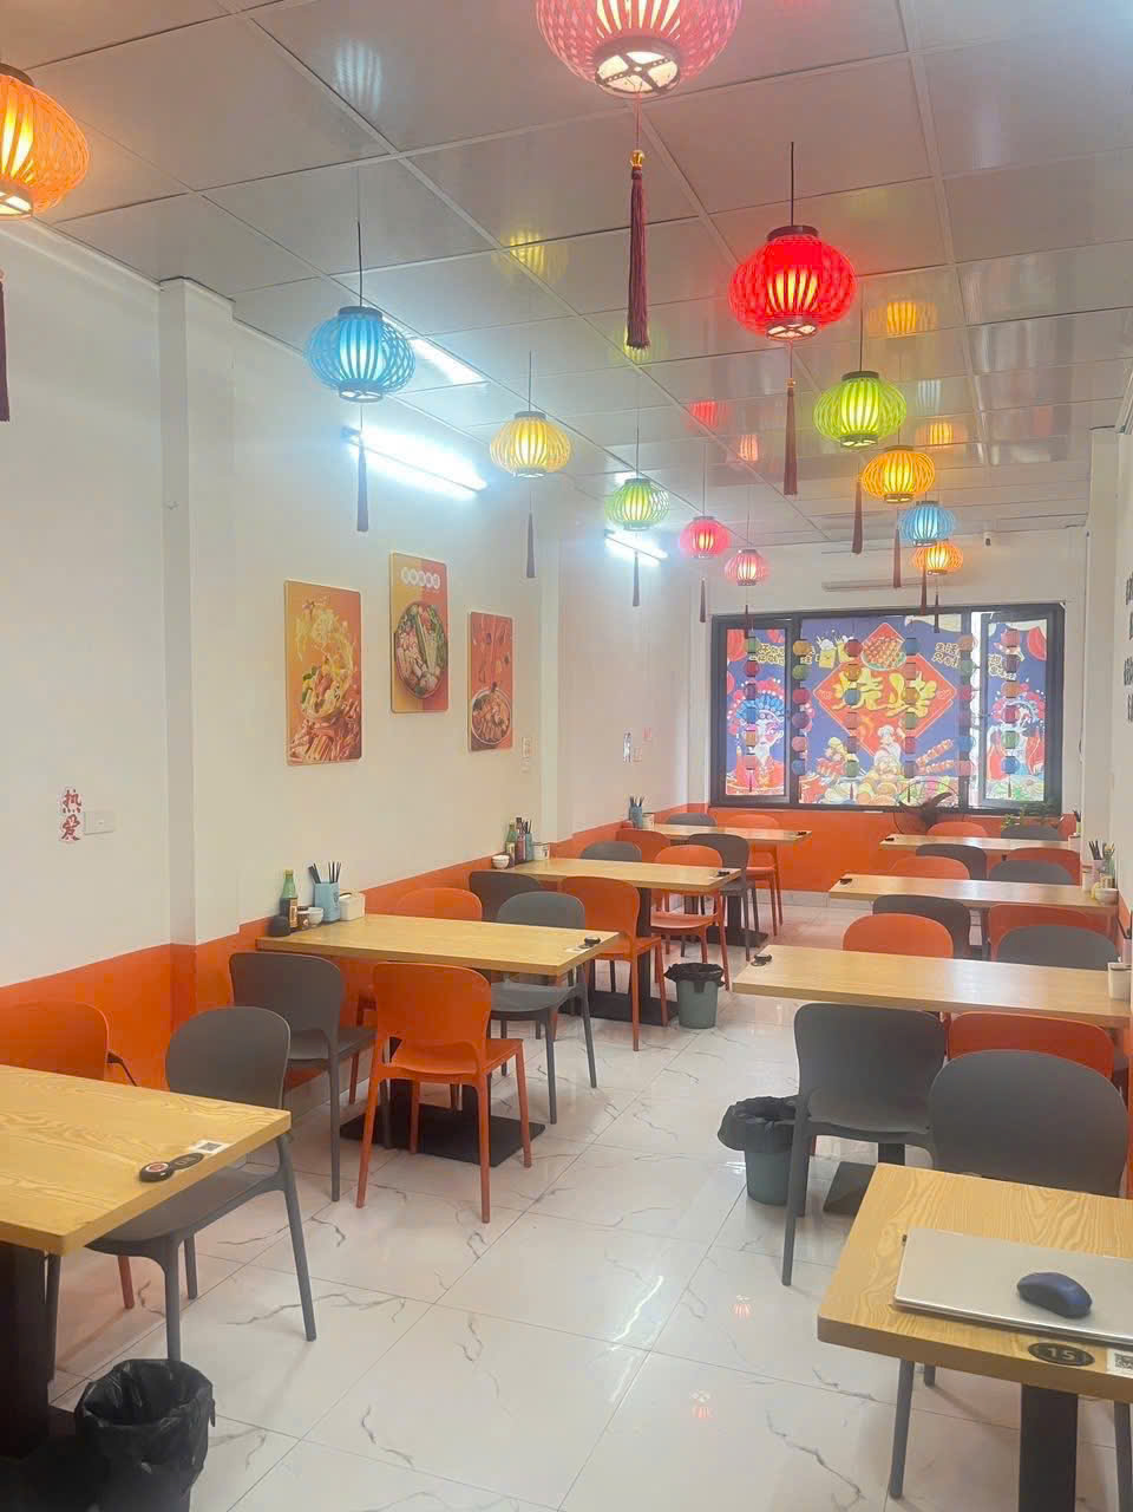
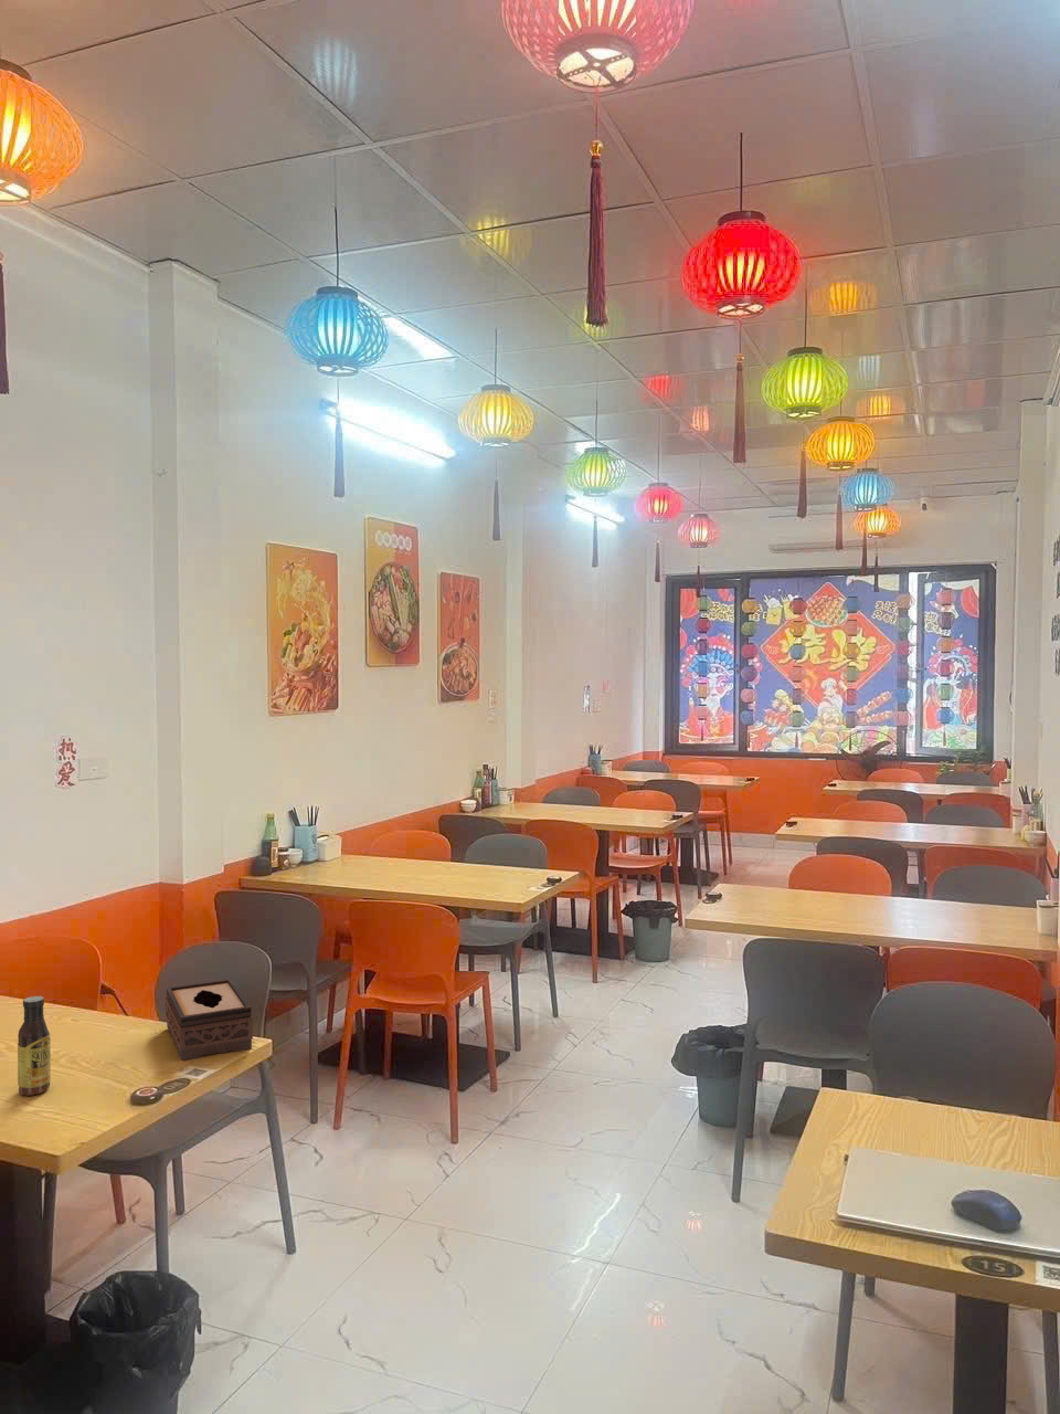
+ sauce bottle (33, 1044)
+ tissue box (207, 1017)
